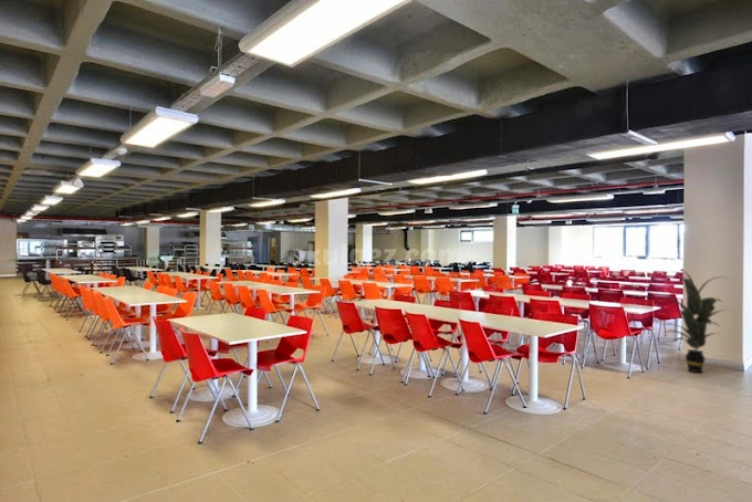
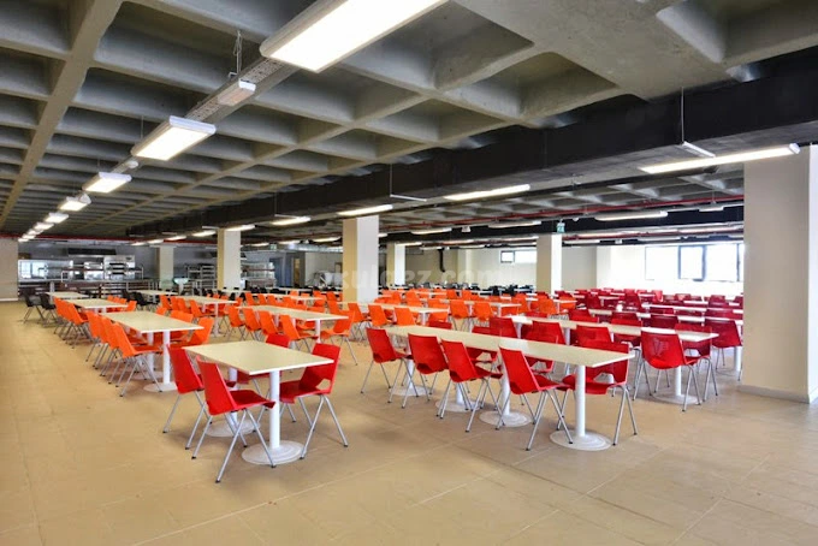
- indoor plant (692, 320)
